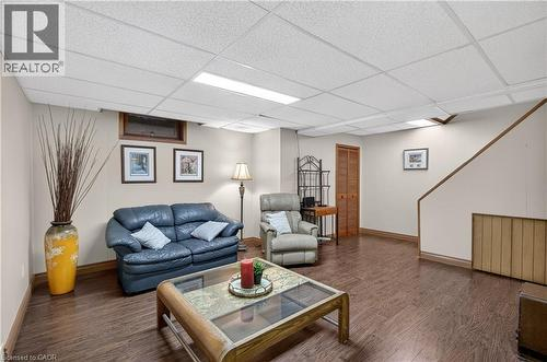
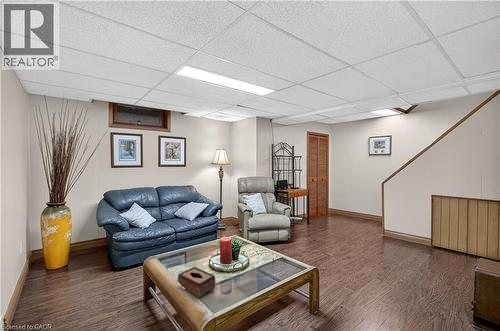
+ tissue box (196, 281)
